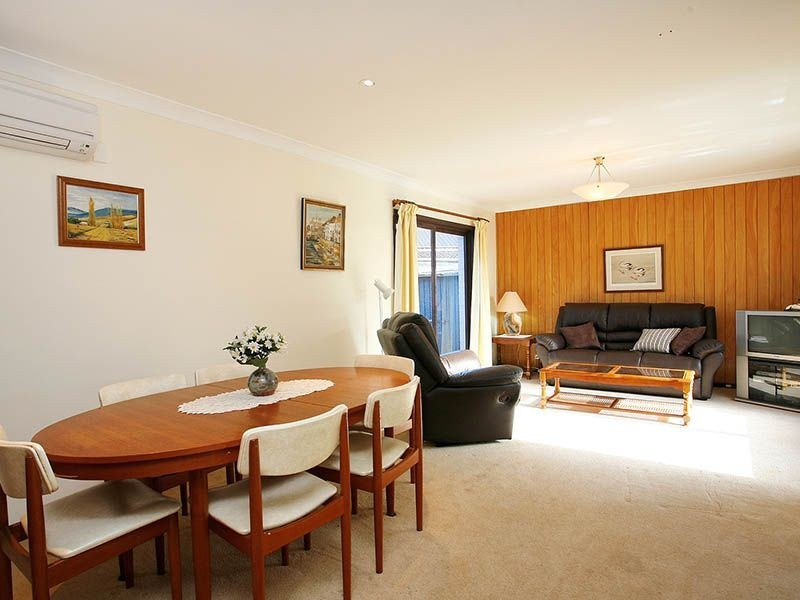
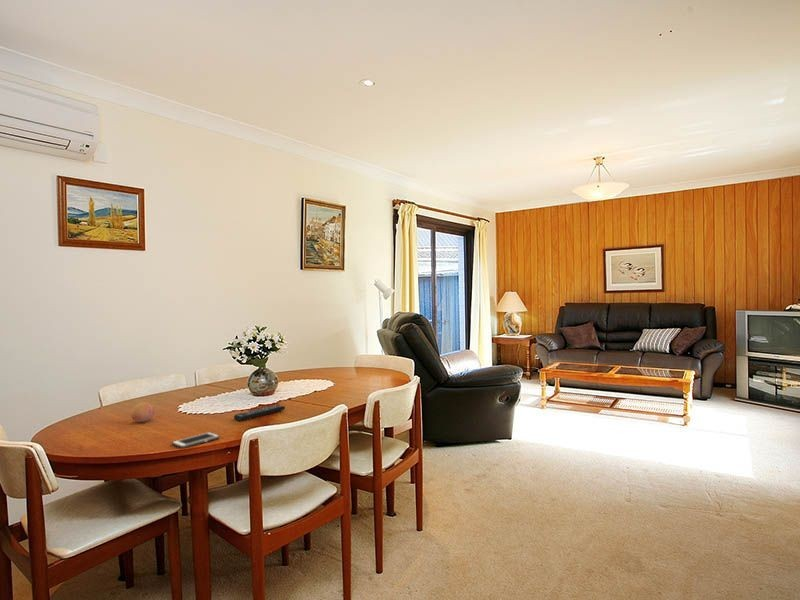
+ remote control (260, 412)
+ cell phone (196, 439)
+ fruit (143, 411)
